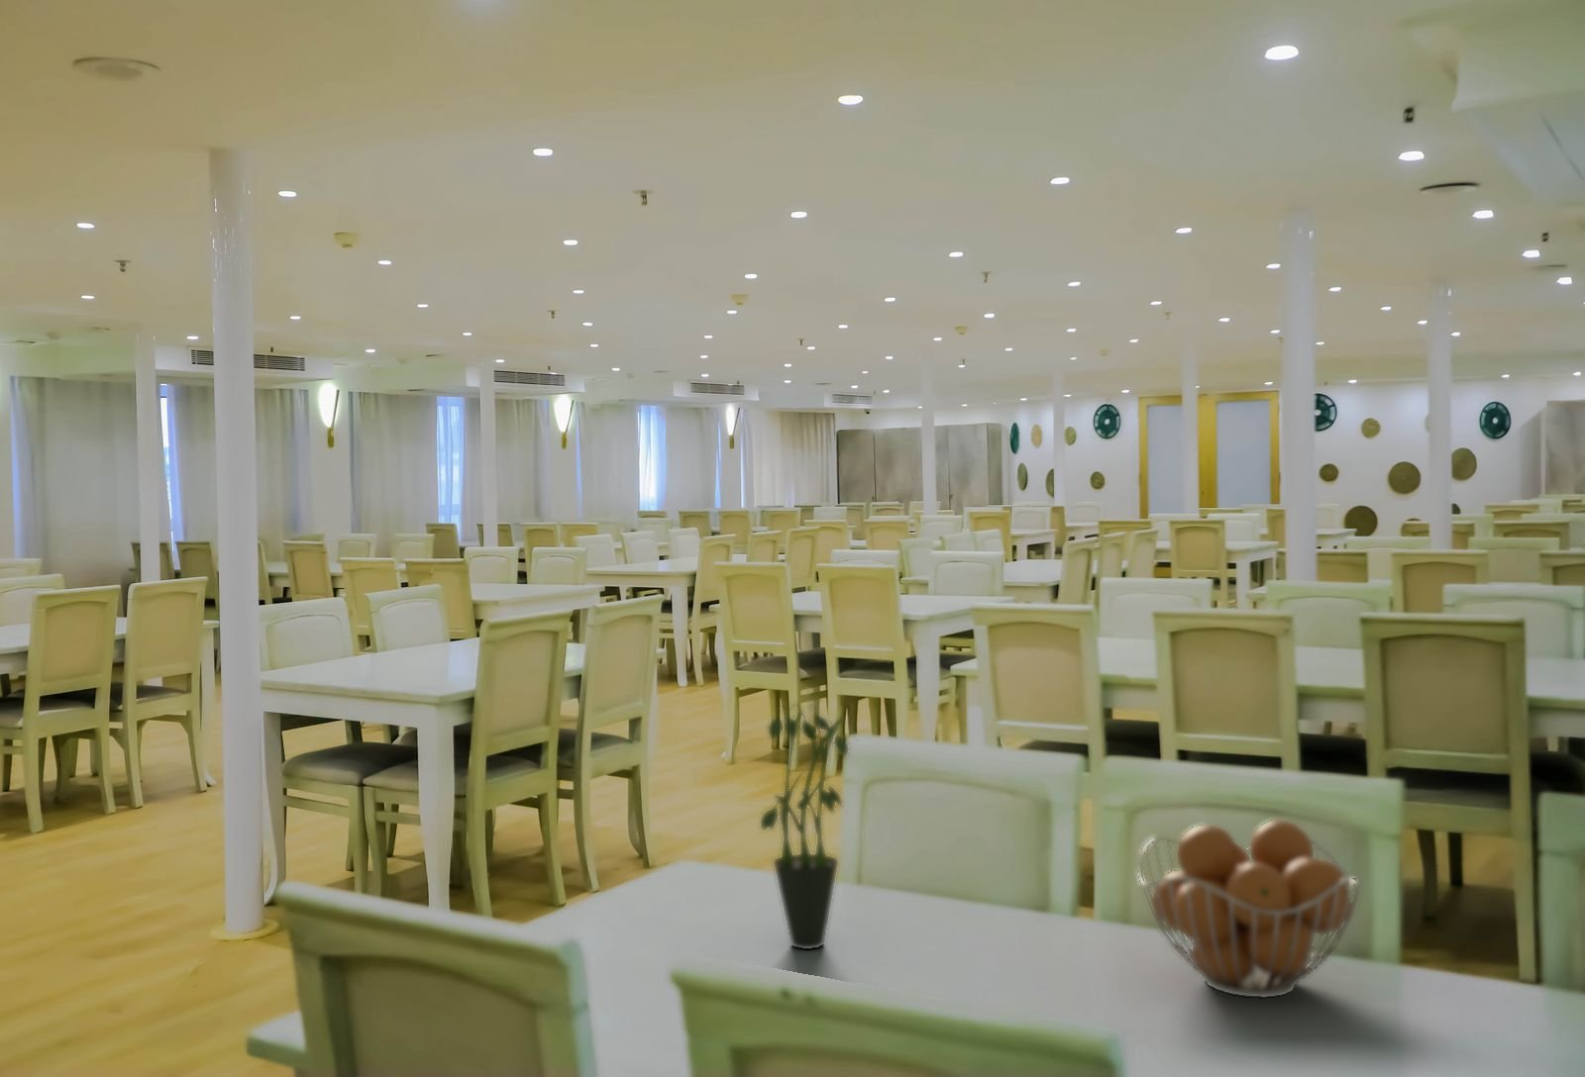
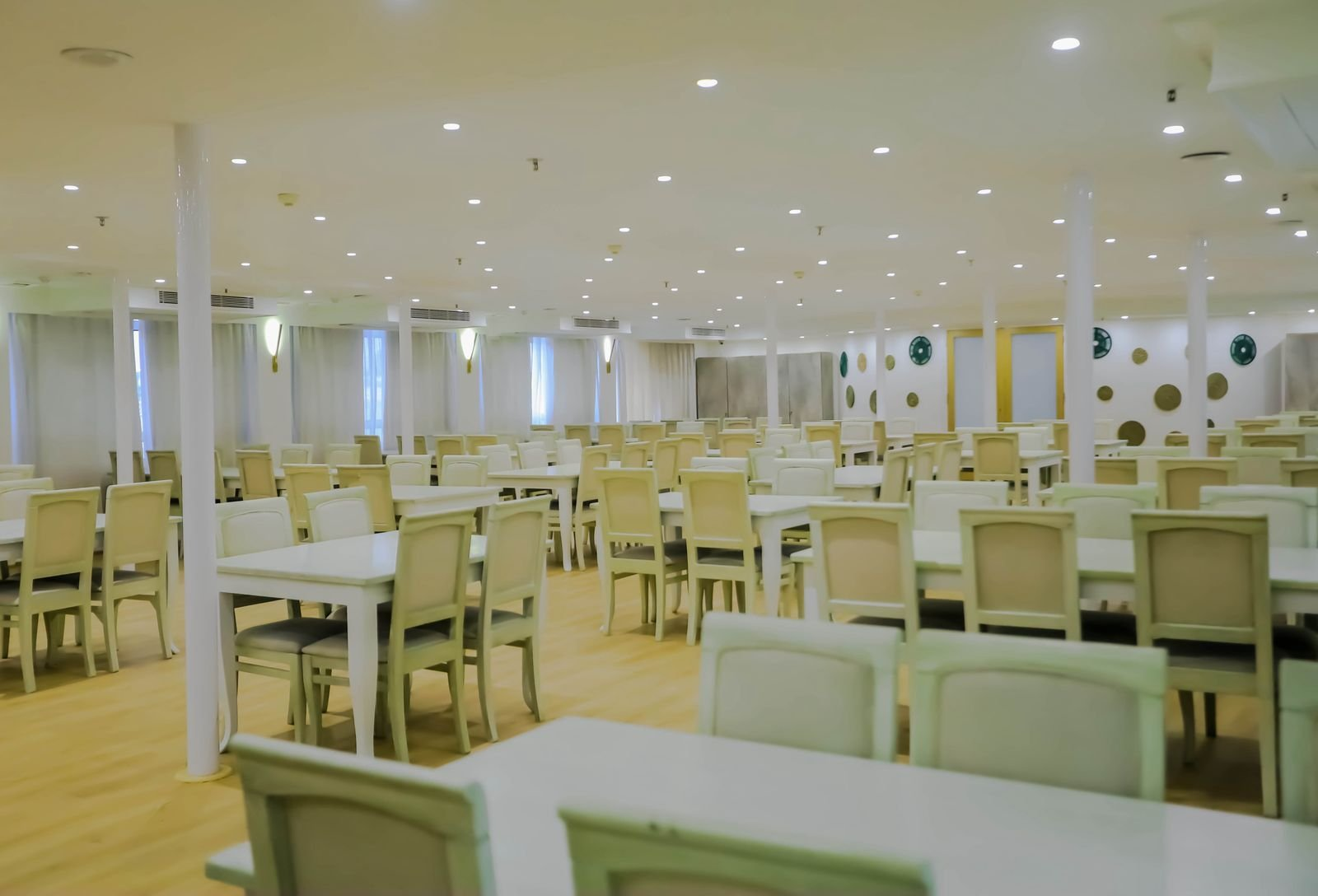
- potted plant (814, 826)
- fruit basket (1247, 903)
